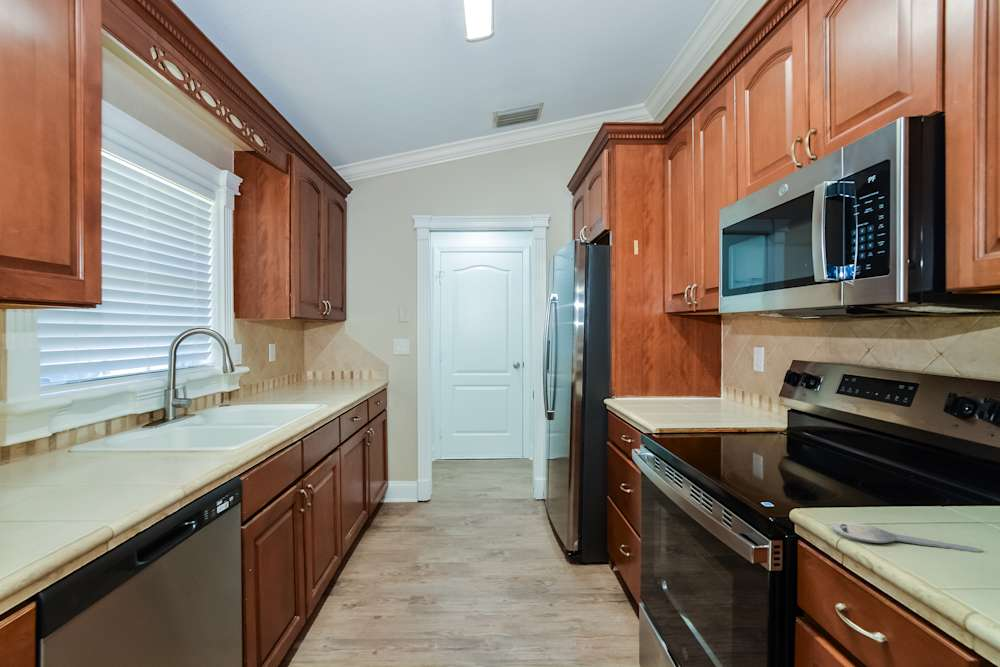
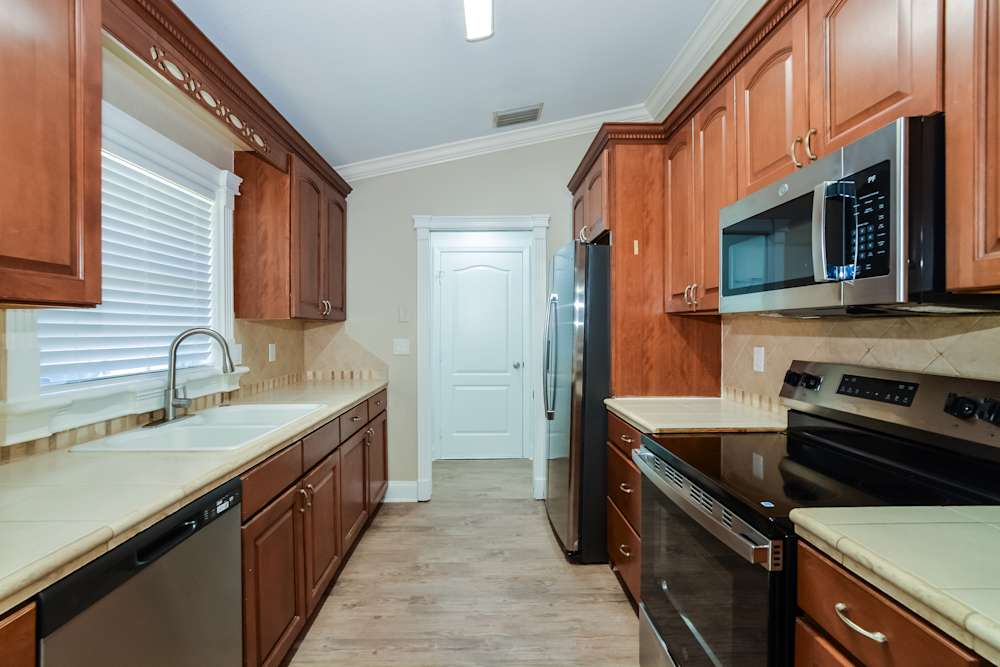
- key (903, 538)
